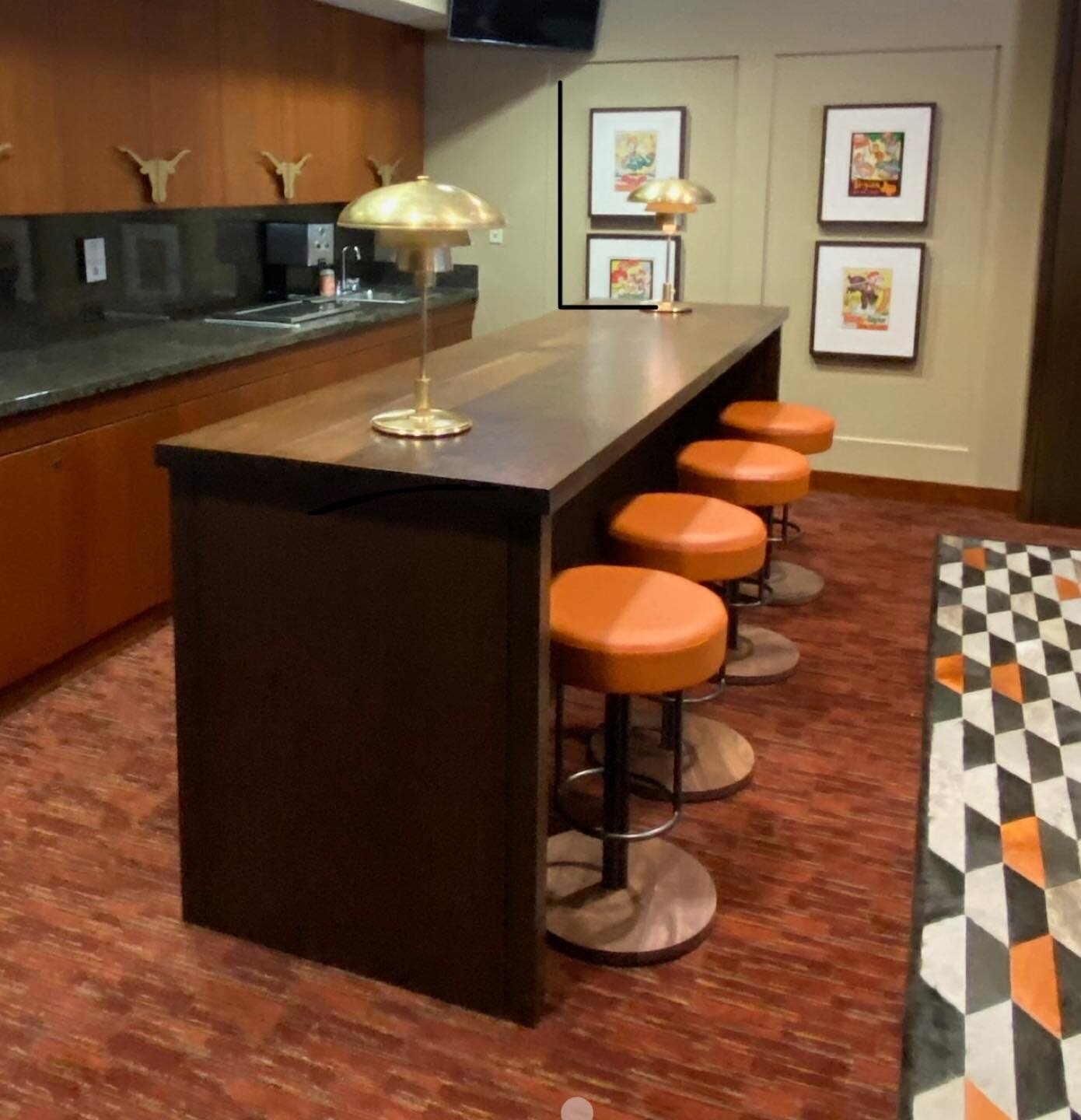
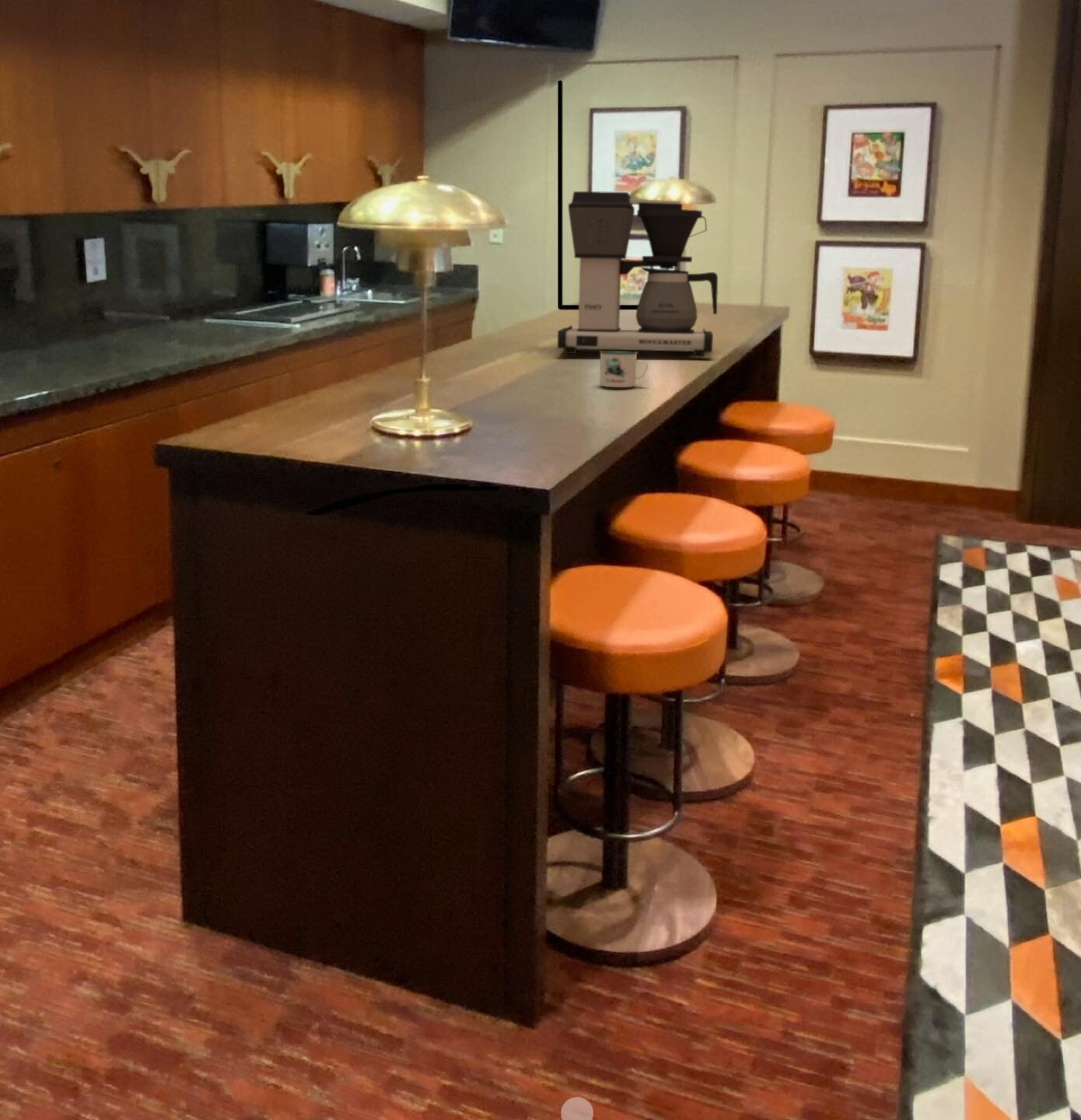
+ coffee maker (642, 269)
+ mug (623, 369)
